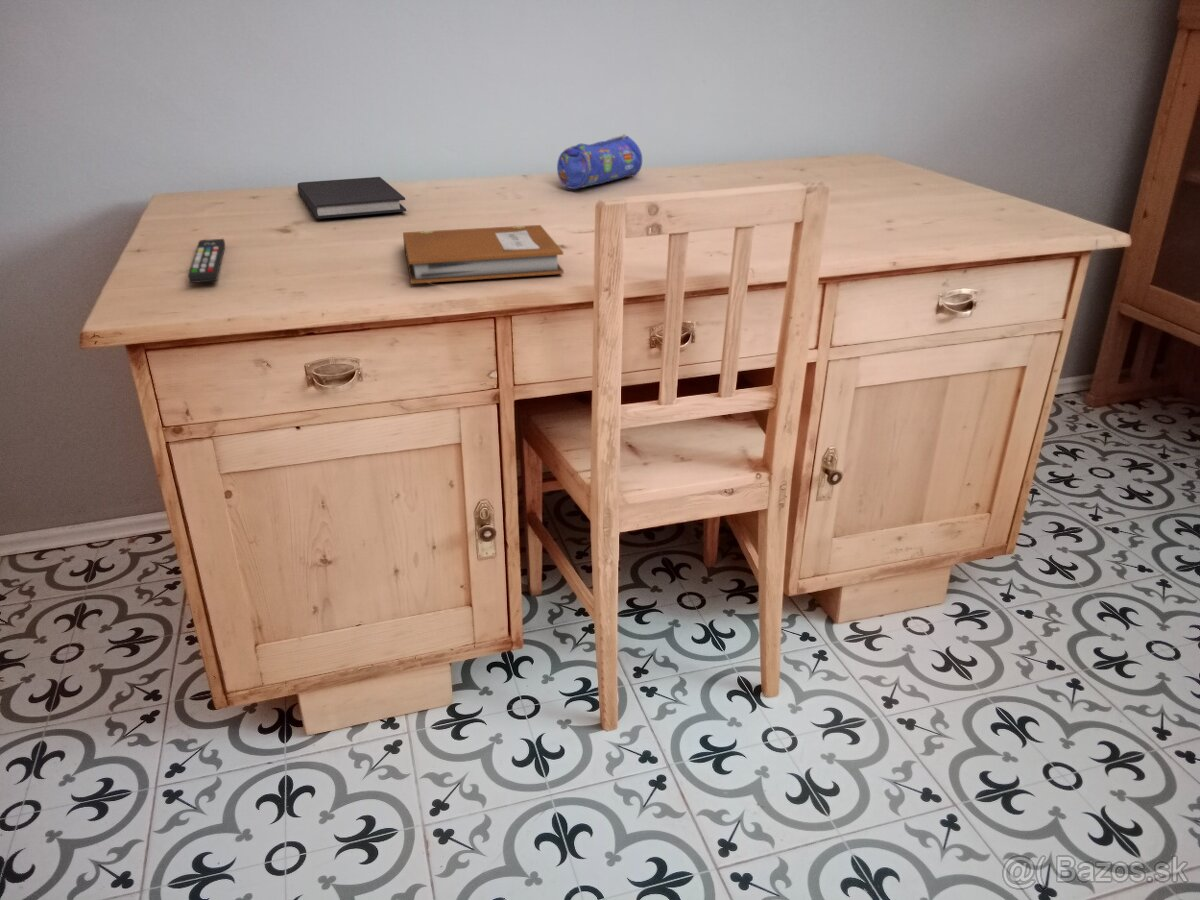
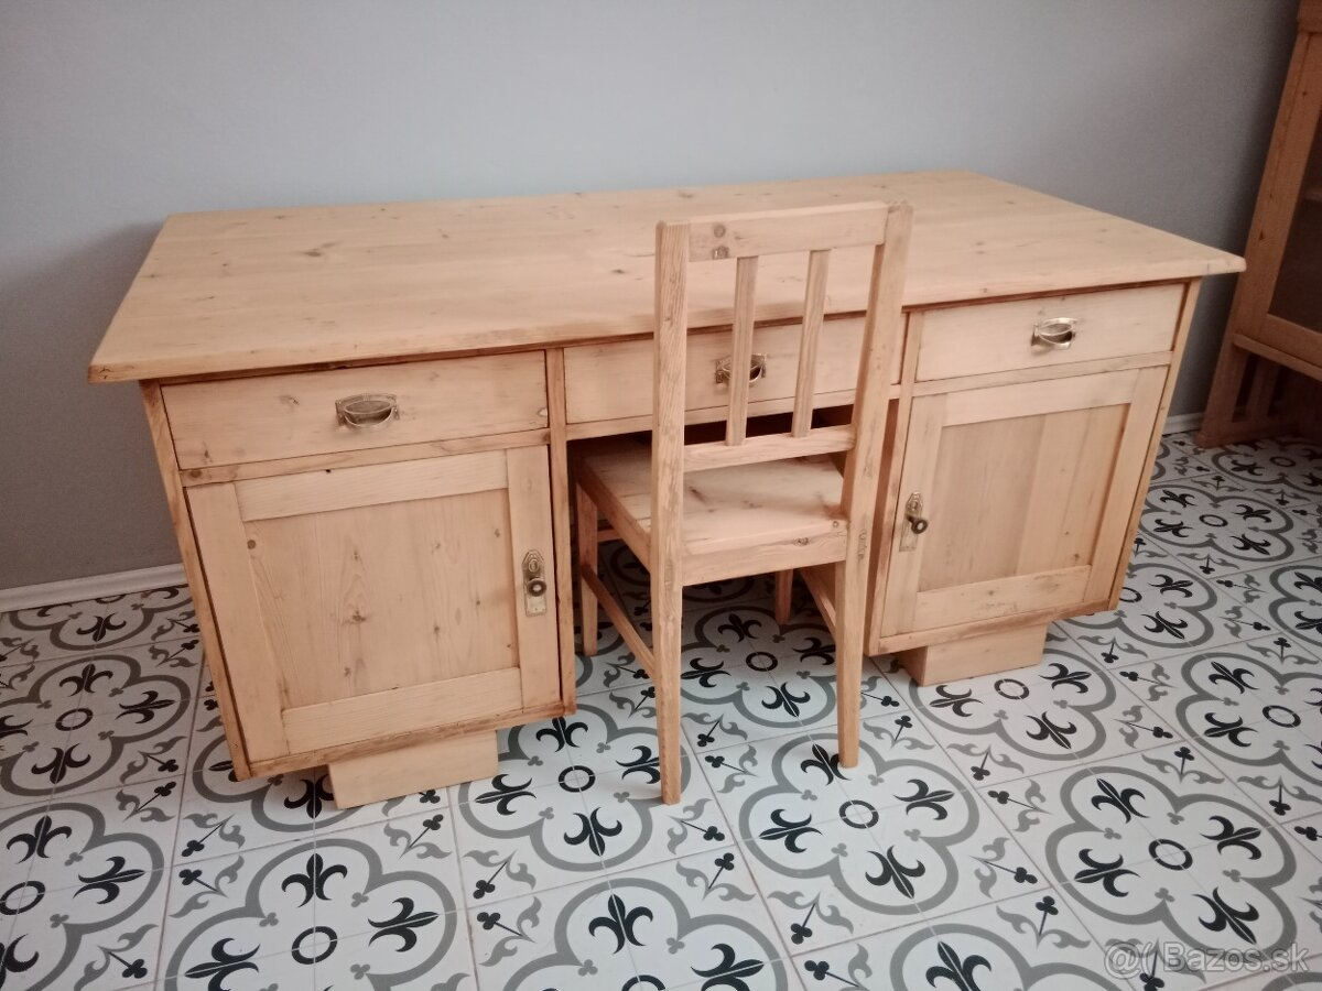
- diary (349, 196)
- pencil case (601, 160)
- remote control (207, 259)
- notebook (483, 251)
